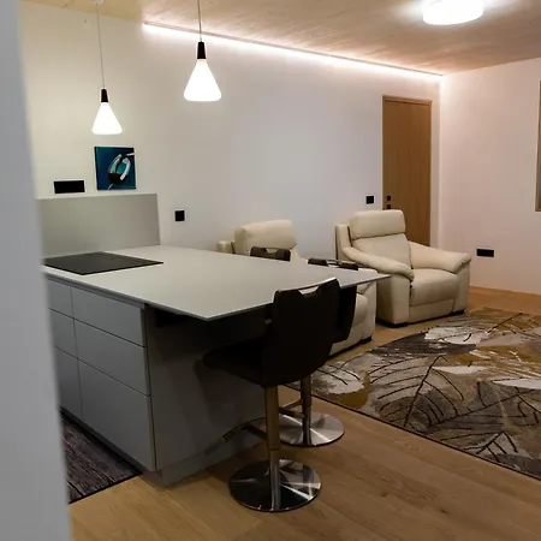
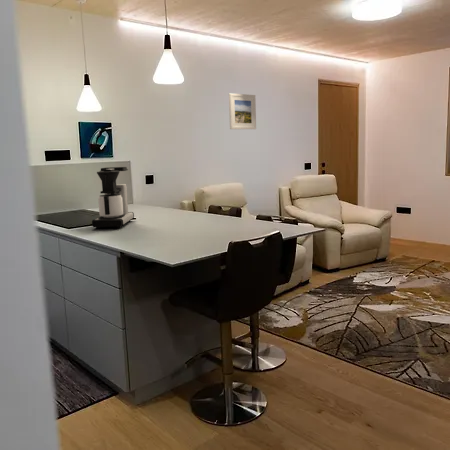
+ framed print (242, 111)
+ coffee maker (112, 196)
